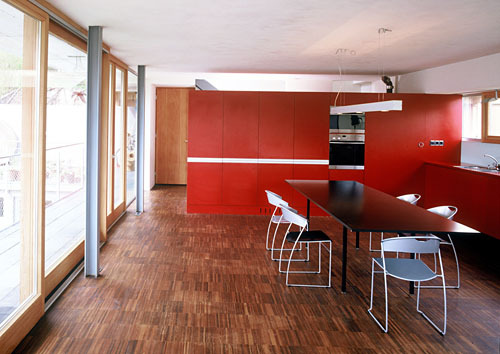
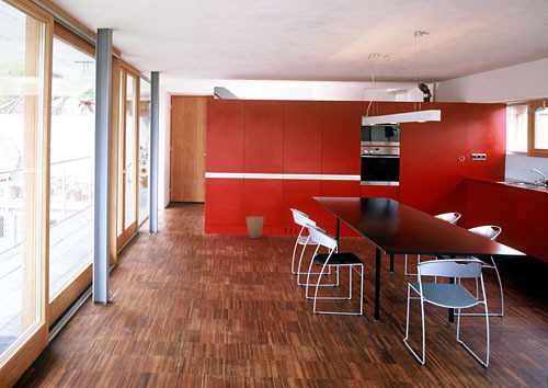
+ trash can (254, 227)
